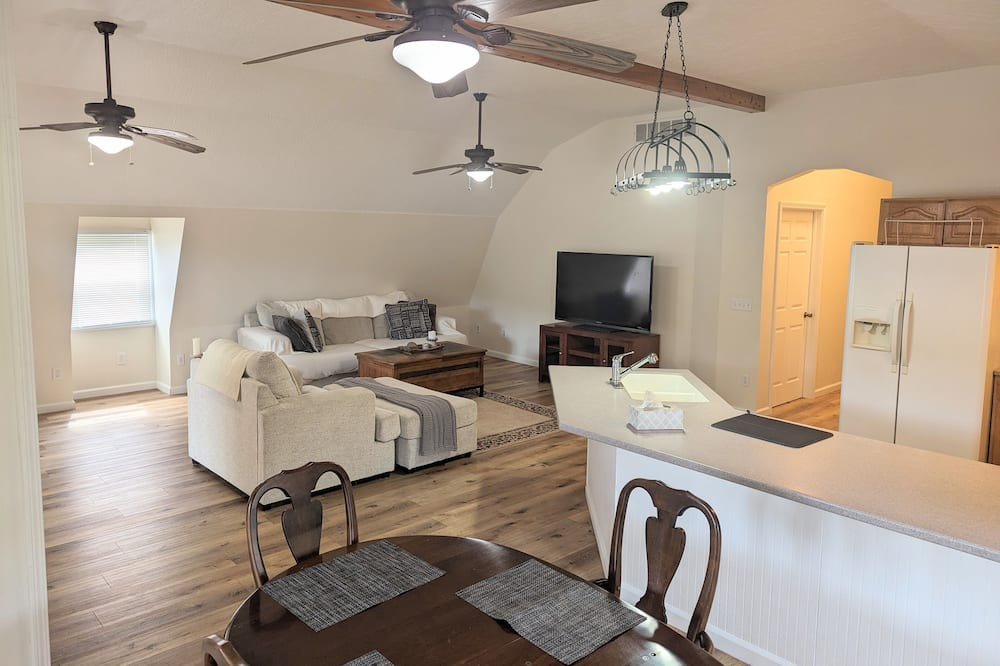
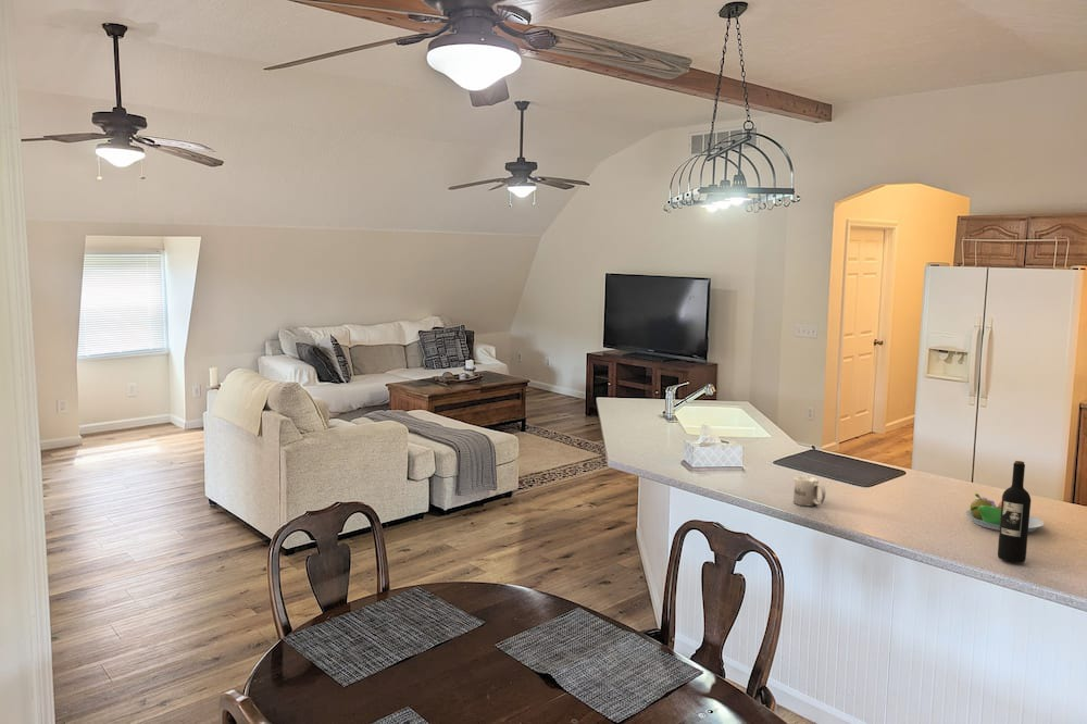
+ wine bottle (1014, 511)
+ mug (809, 491)
+ fruit bowl (1000, 511)
